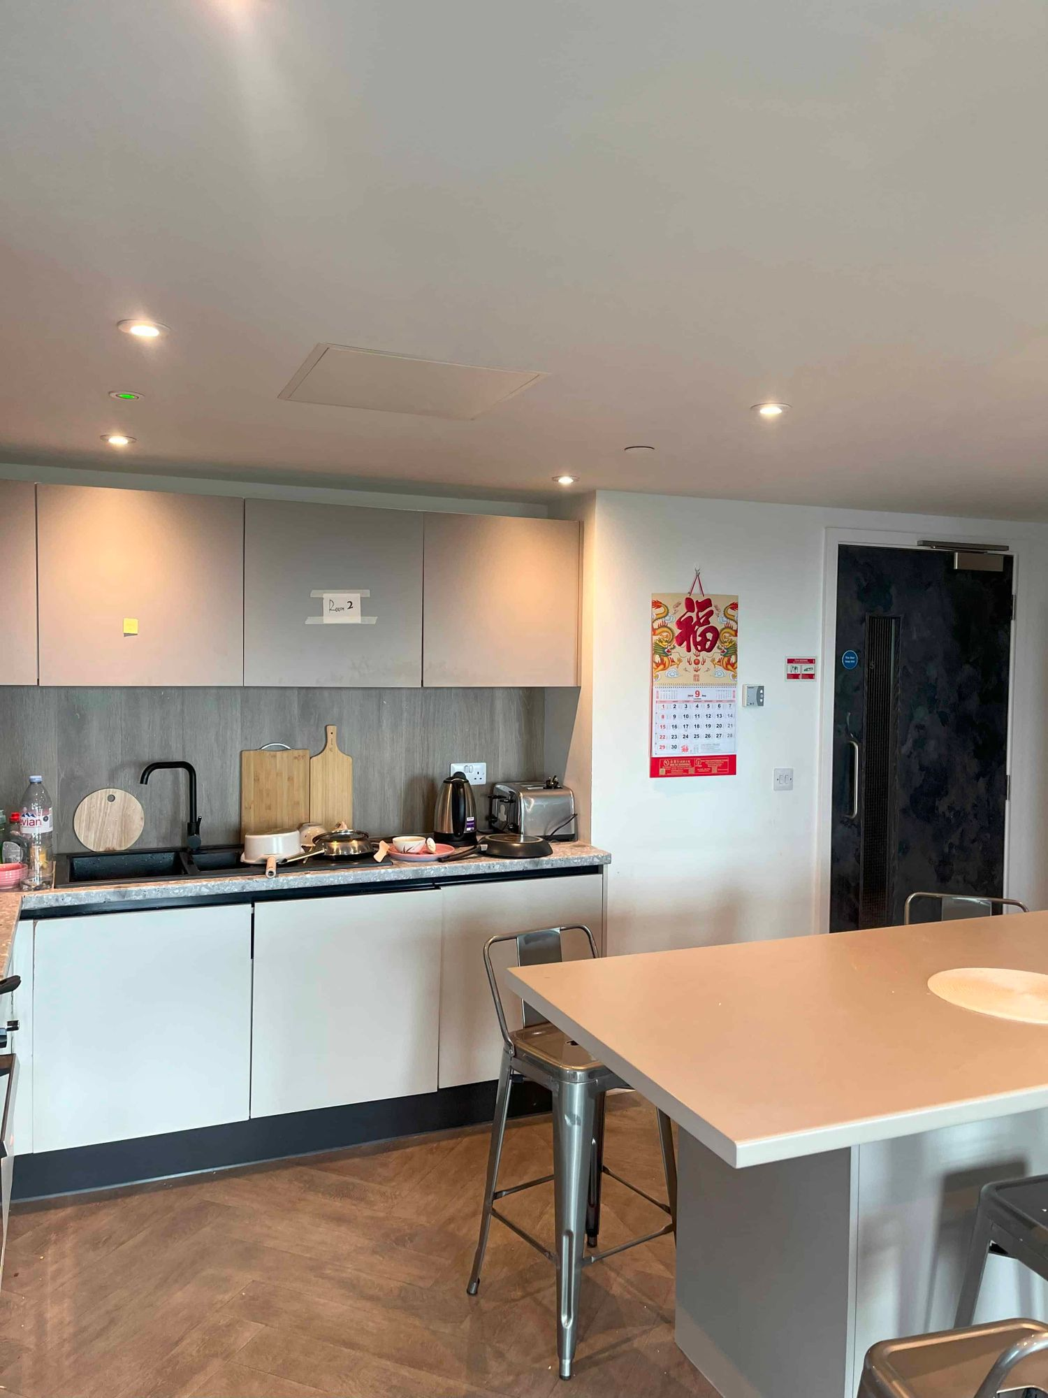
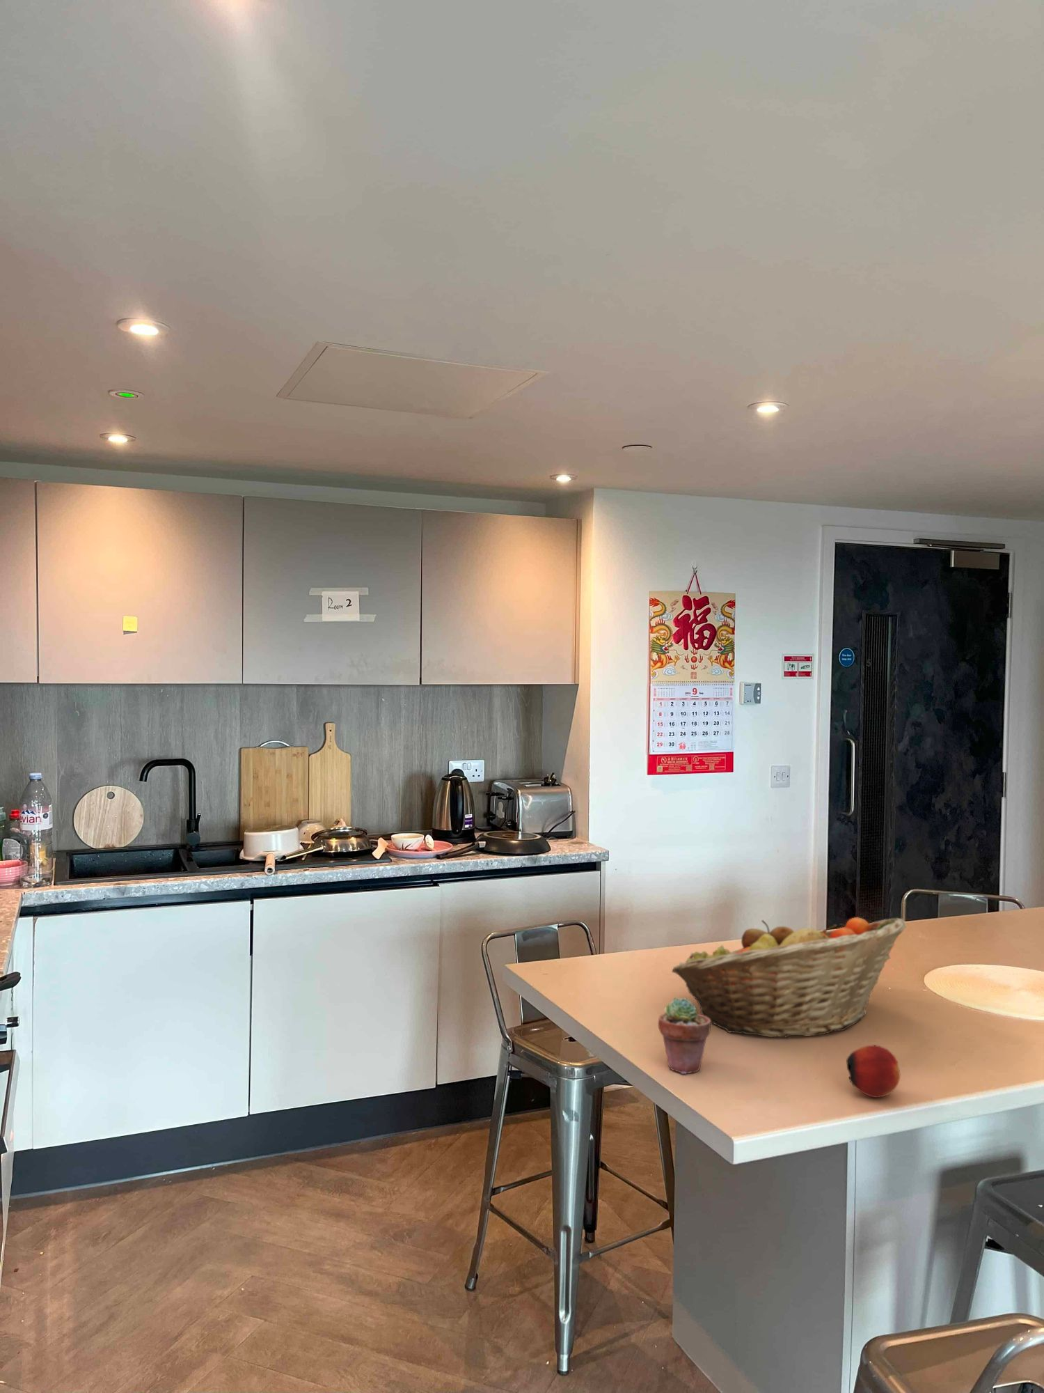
+ potted succulent (684, 1032)
+ apple (872, 1072)
+ fruit basket (791, 964)
